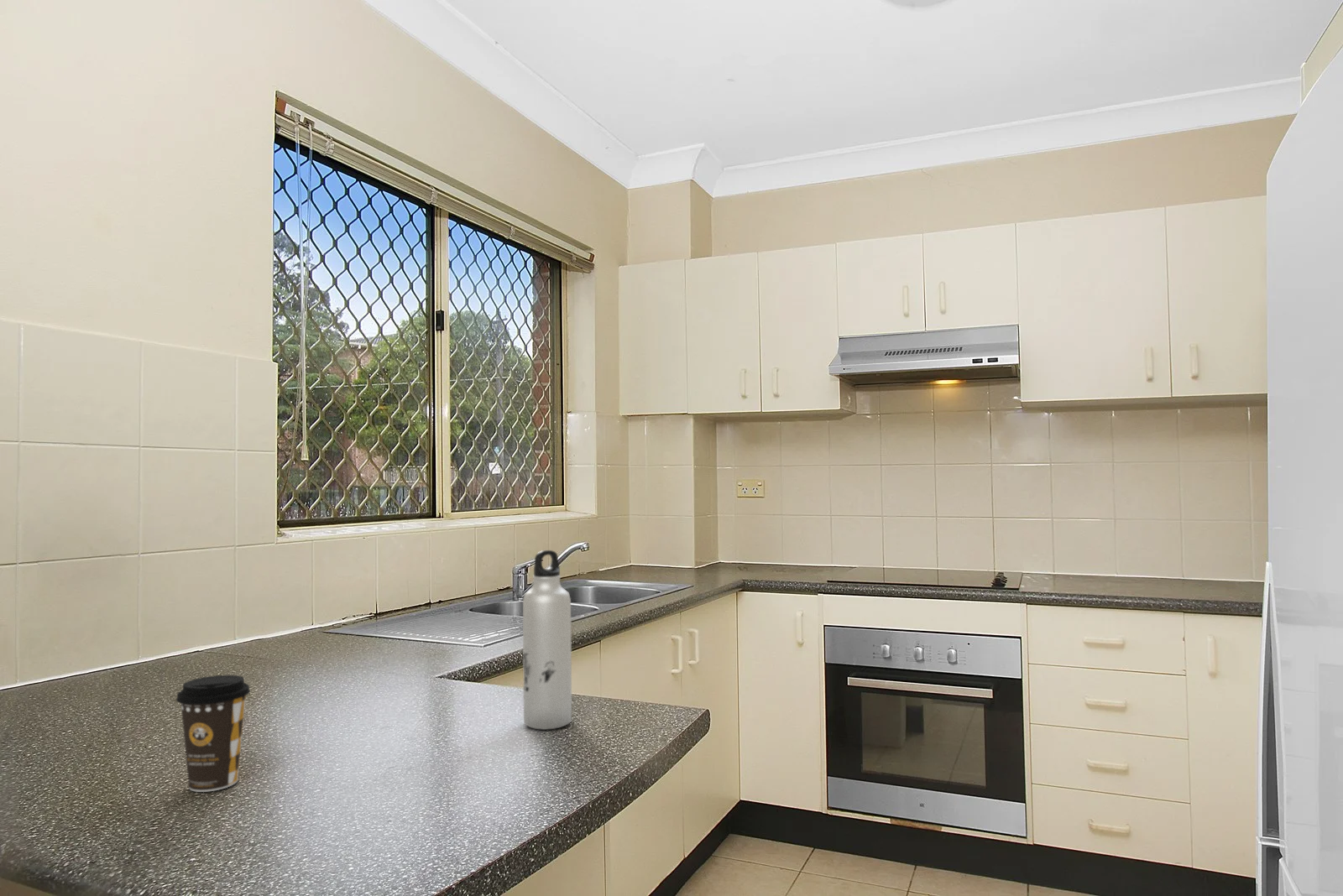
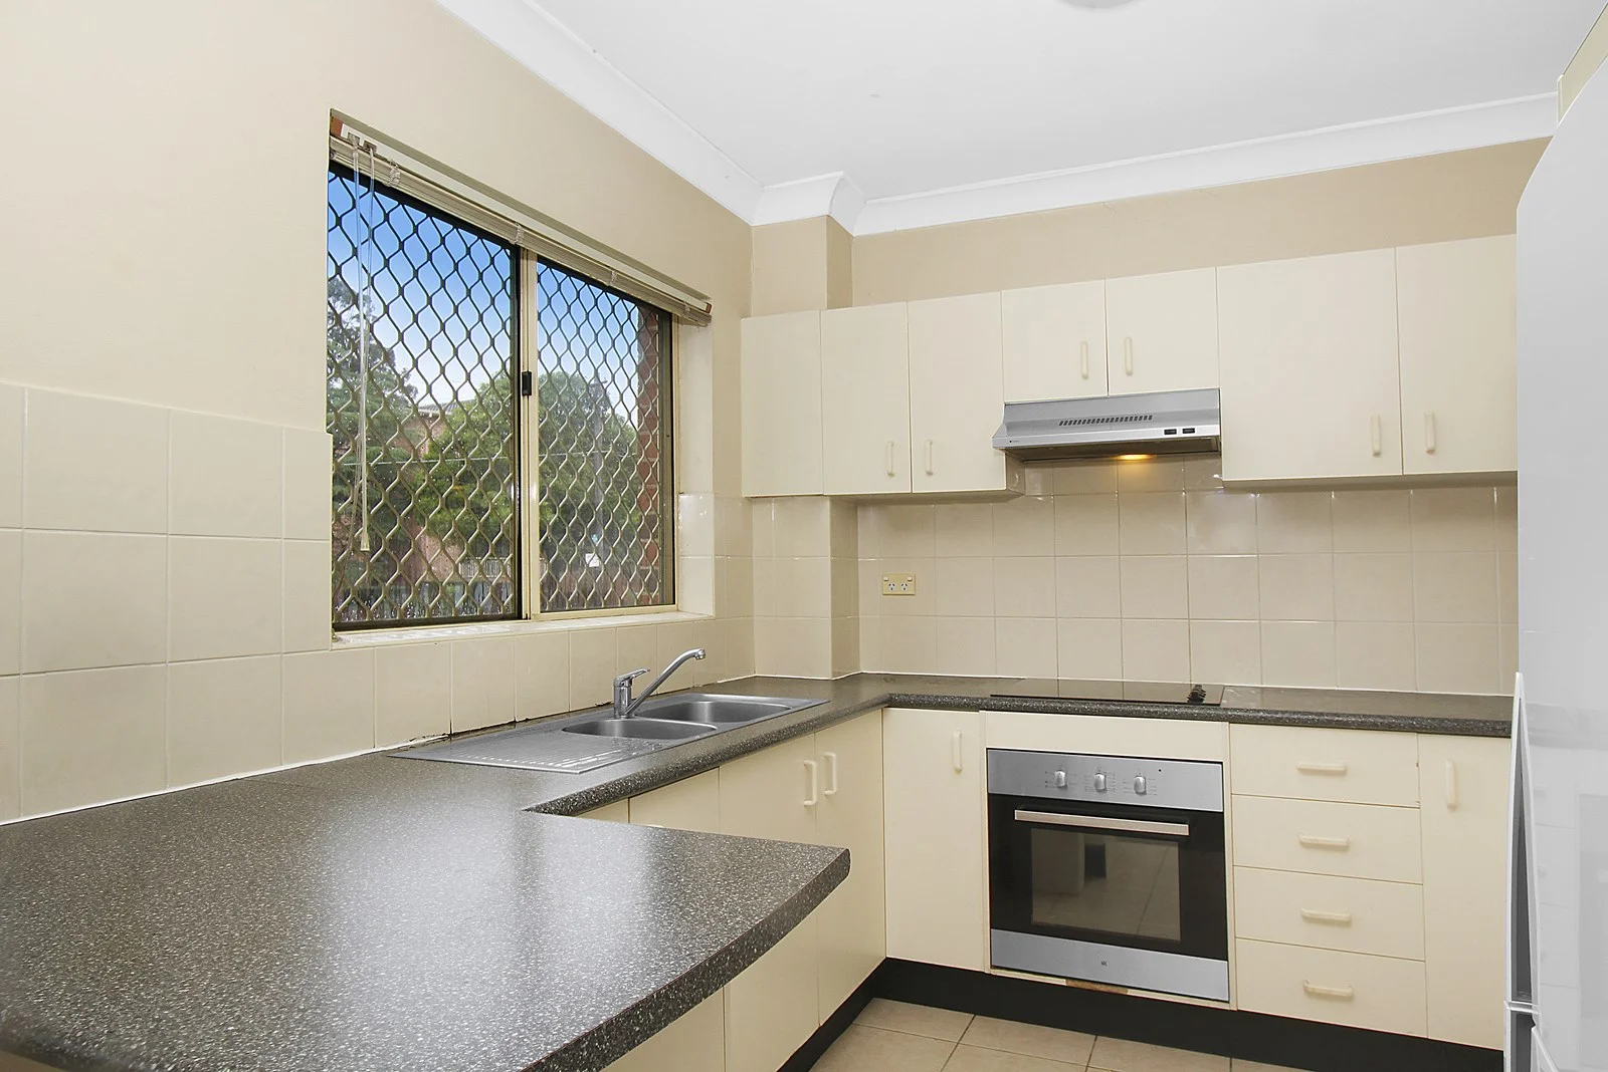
- water bottle (546, 636)
- coffee cup (213, 732)
